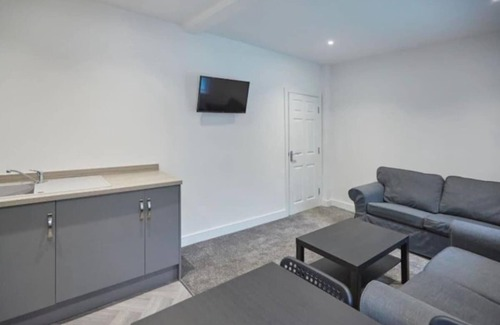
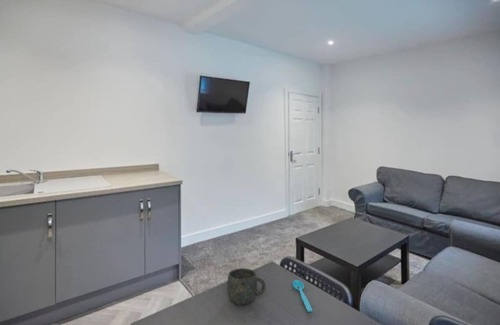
+ mug (246, 287)
+ spoon (302, 294)
